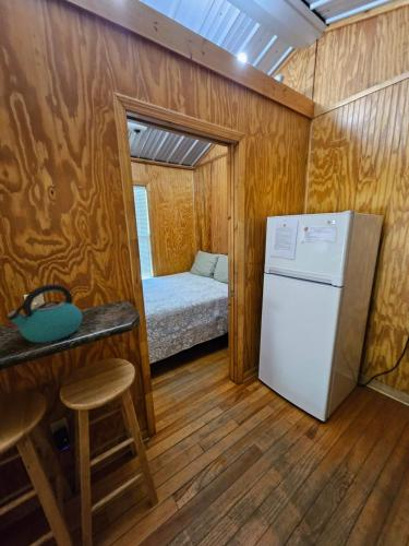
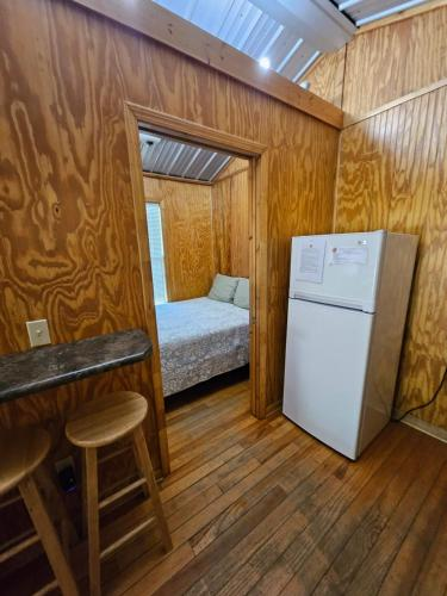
- kettle (46, 310)
